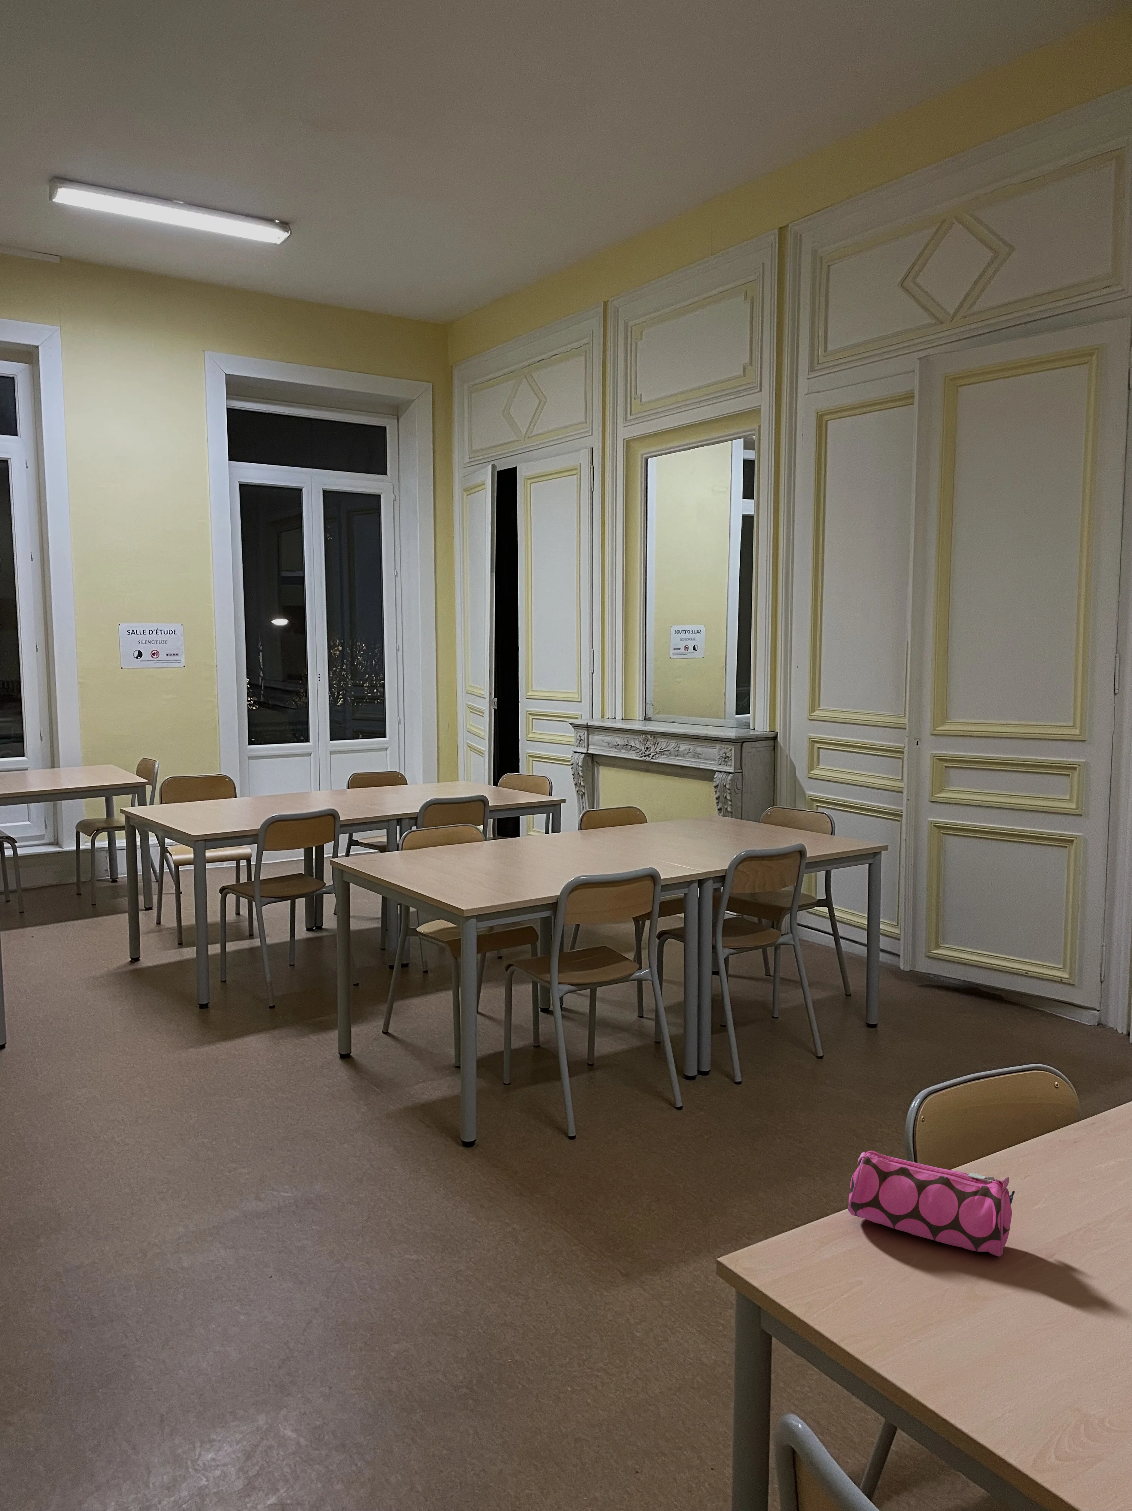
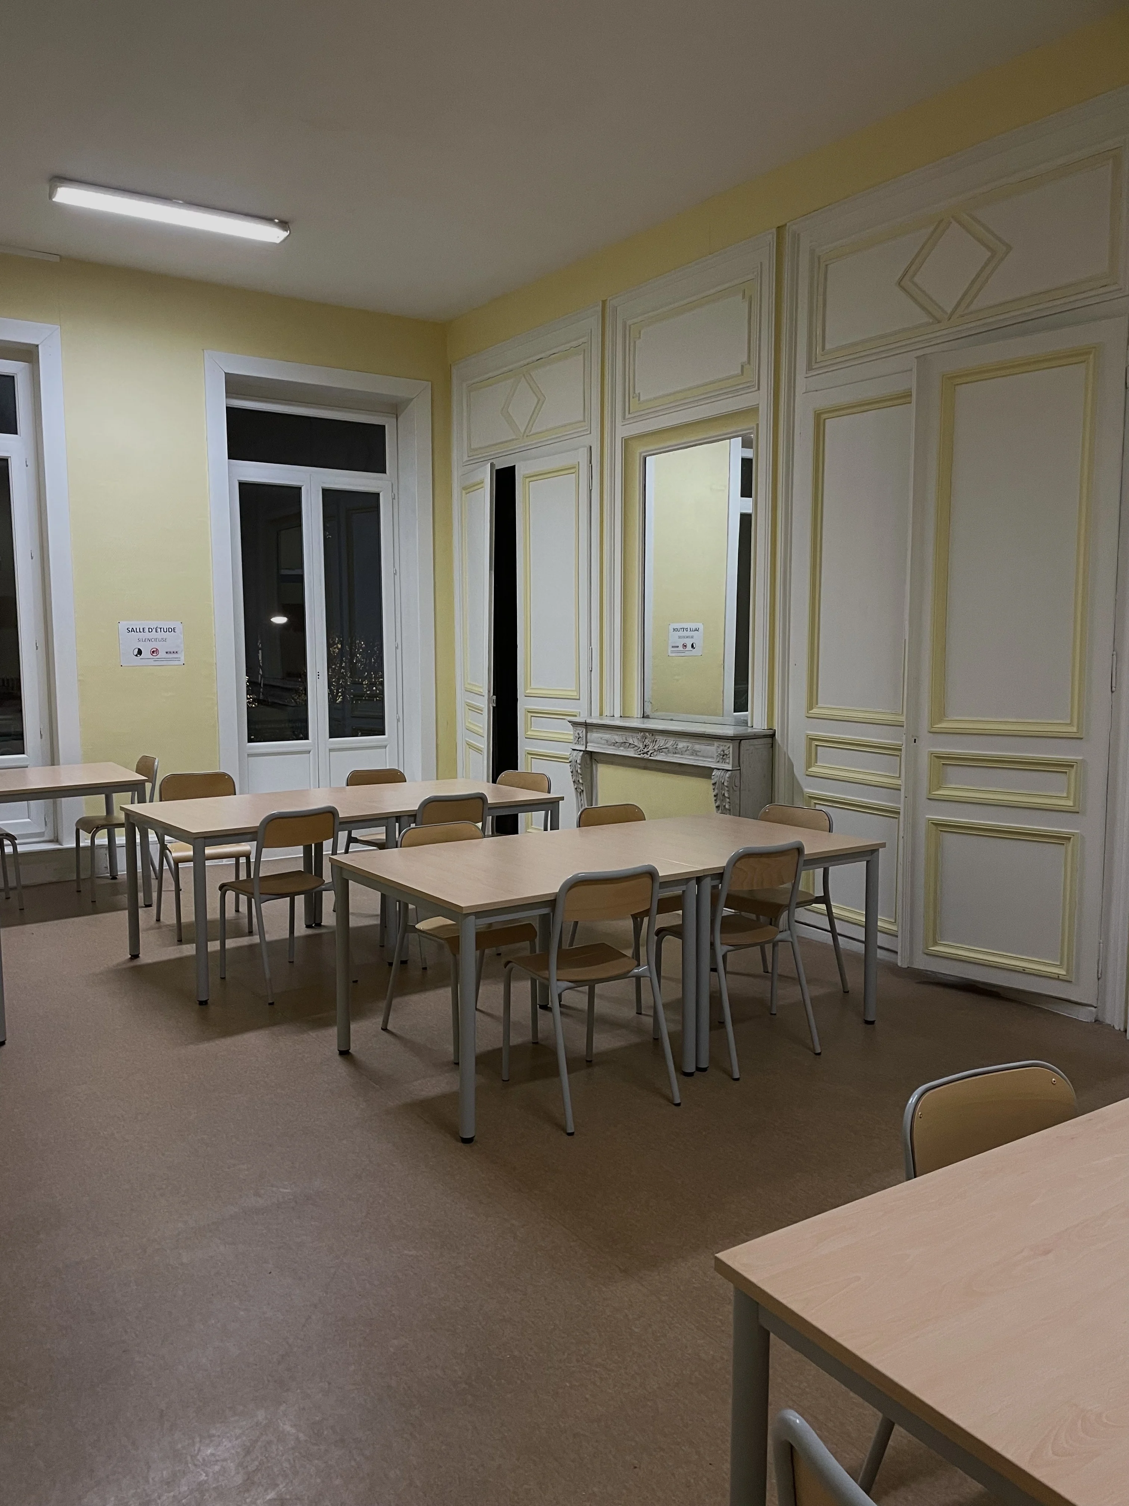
- pencil case (929, 1197)
